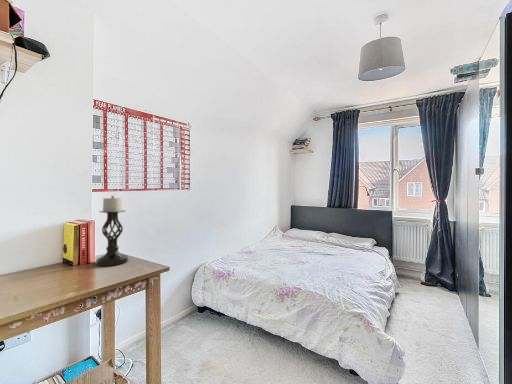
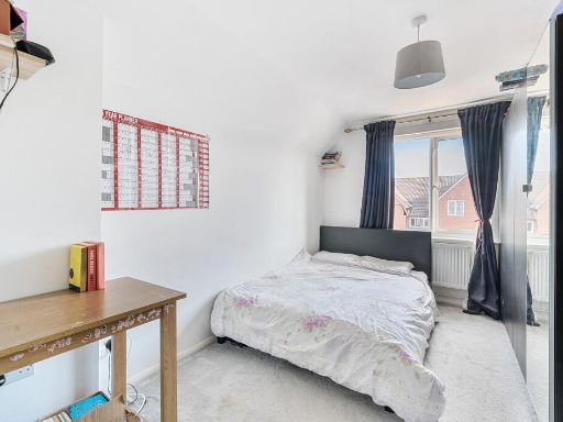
- candle holder (112, 228)
